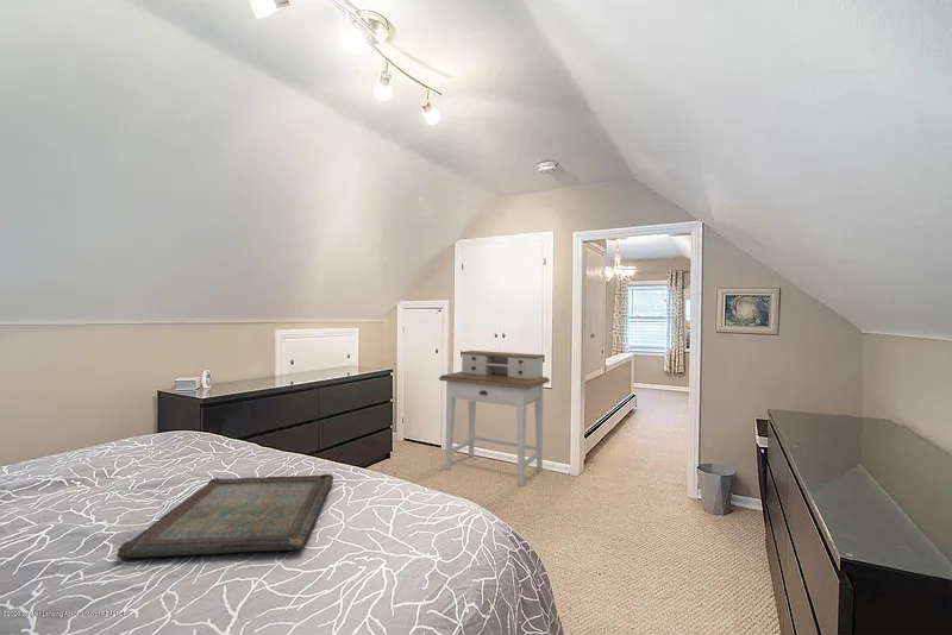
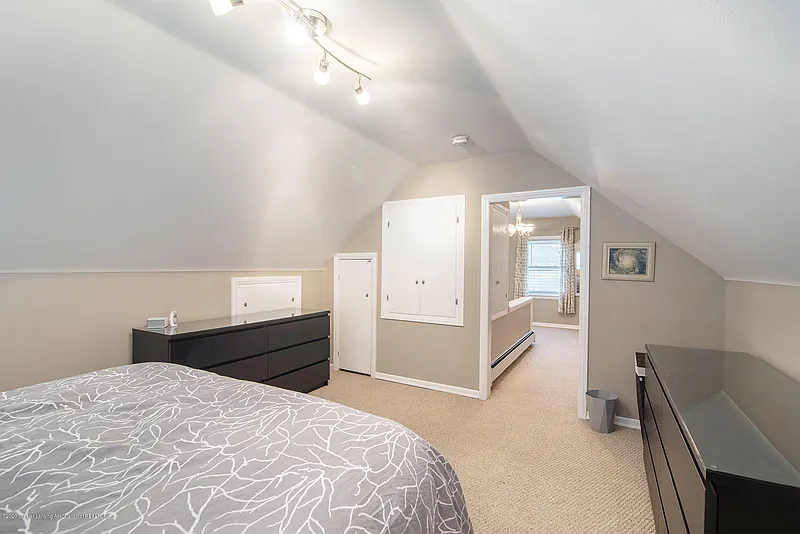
- desk (495, 403)
- serving tray (249, 508)
